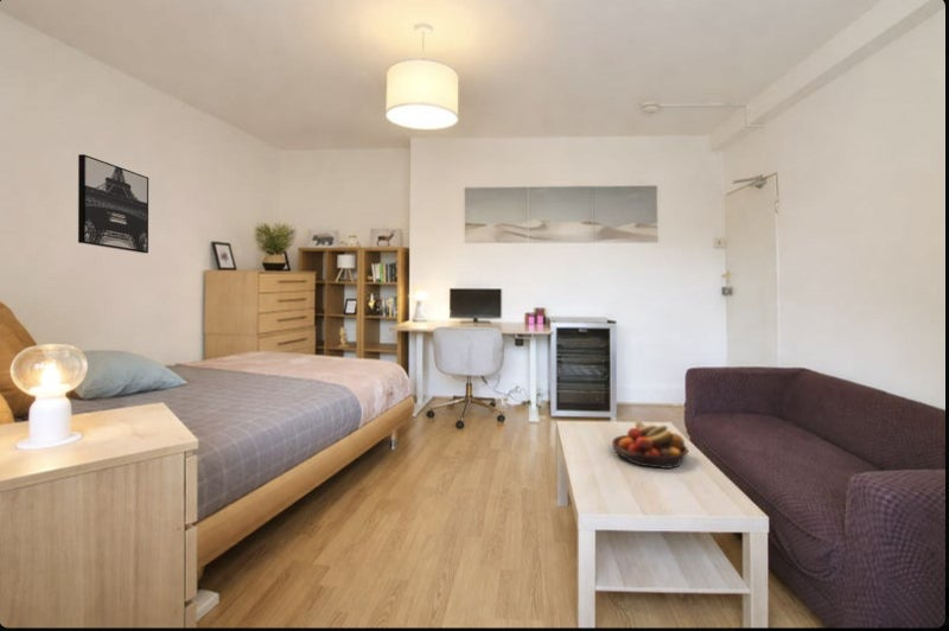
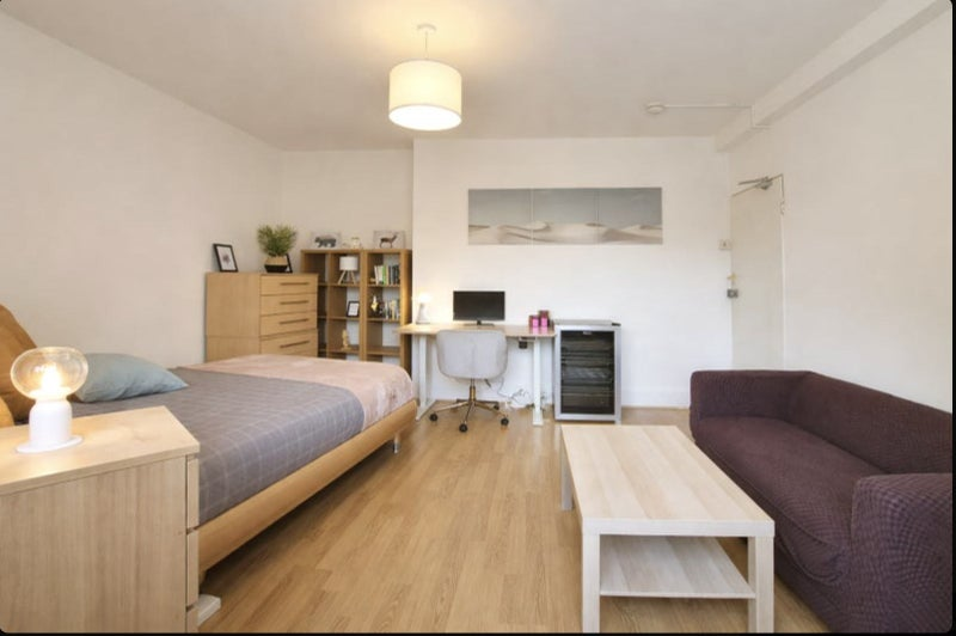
- fruit bowl (648, 441)
- wall art (115, 208)
